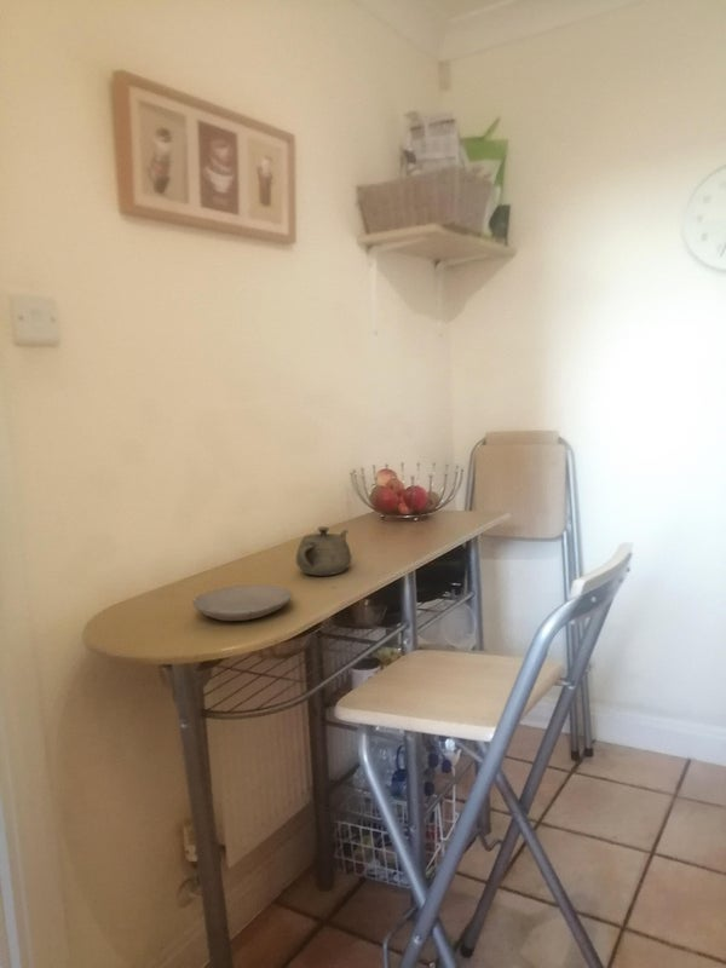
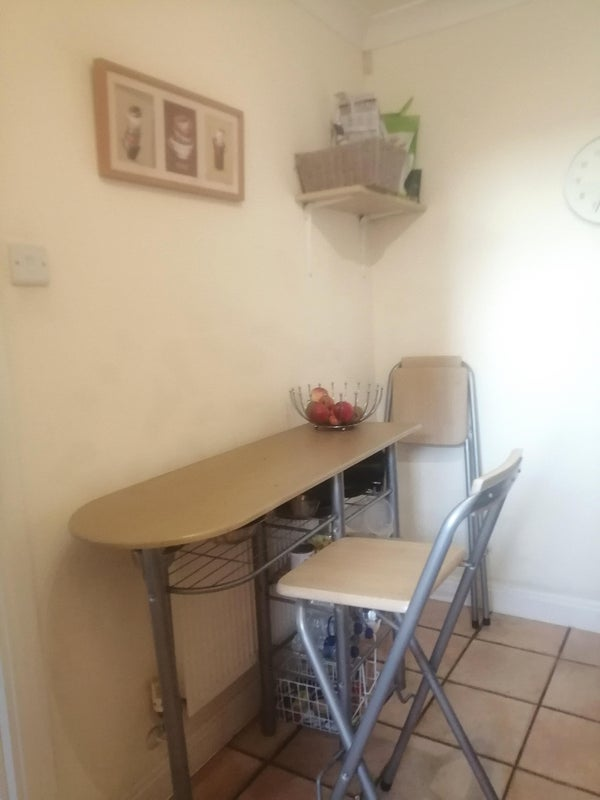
- teapot (324, 548)
- plate (243, 604)
